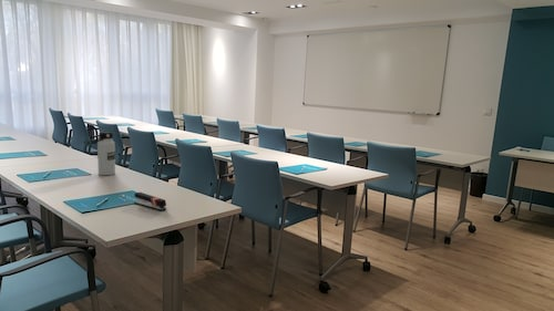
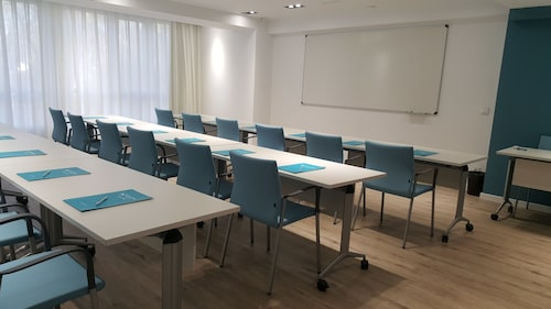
- water bottle (106, 153)
- stapler (150, 200)
